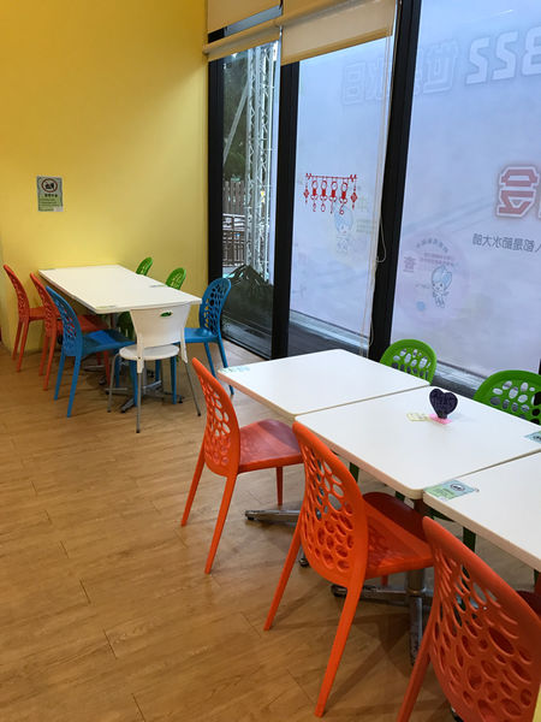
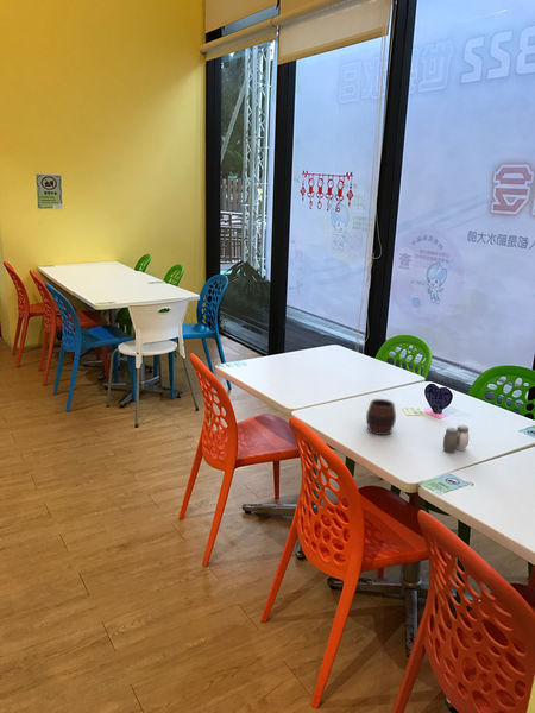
+ cup (380, 416)
+ salt and pepper shaker (455, 438)
